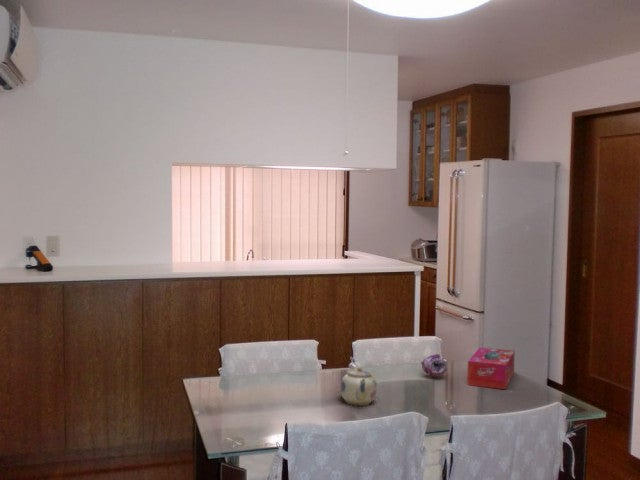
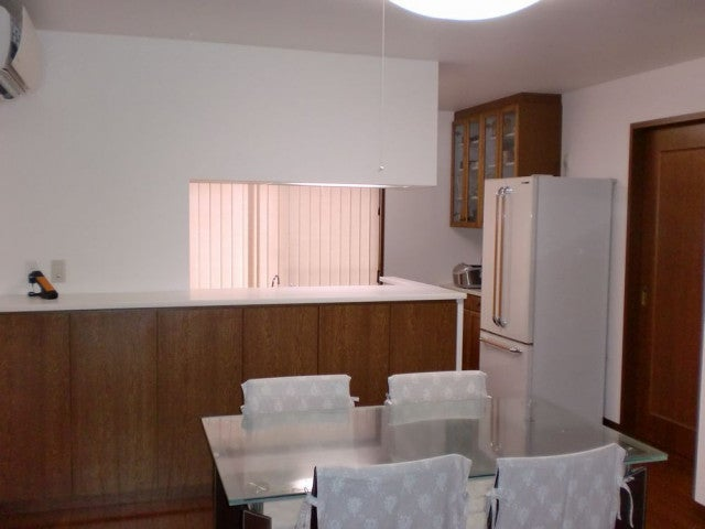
- teapot (359, 385)
- flower (433, 365)
- tissue box (491, 367)
